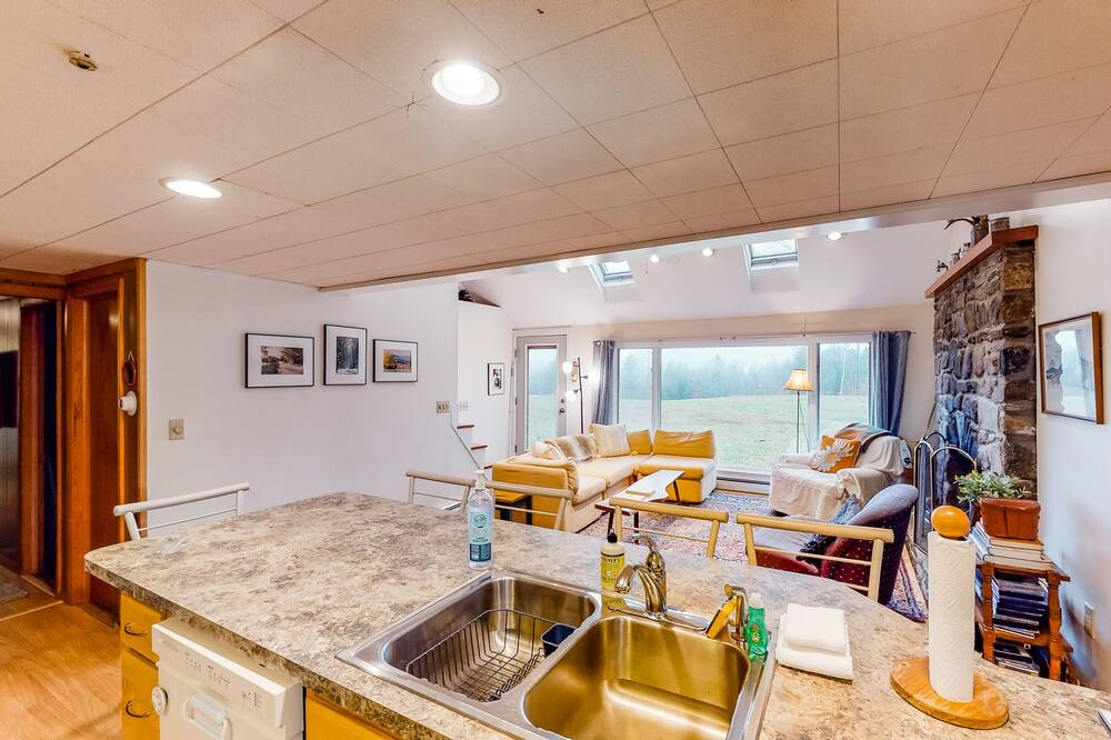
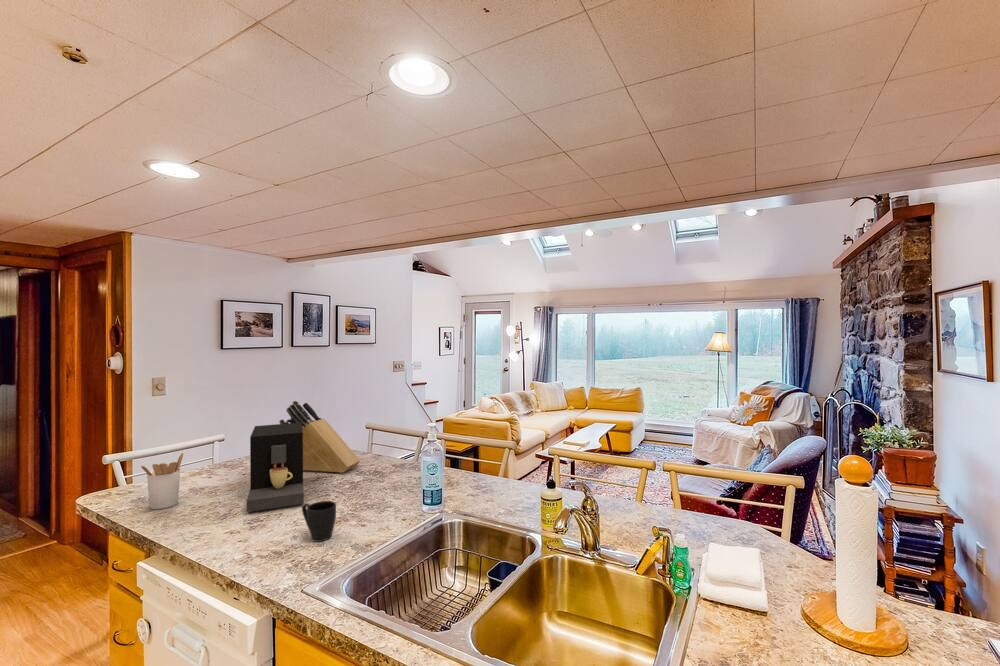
+ coffee maker (277, 462)
+ utensil holder (164, 481)
+ knife block (319, 434)
+ mug (317, 520)
